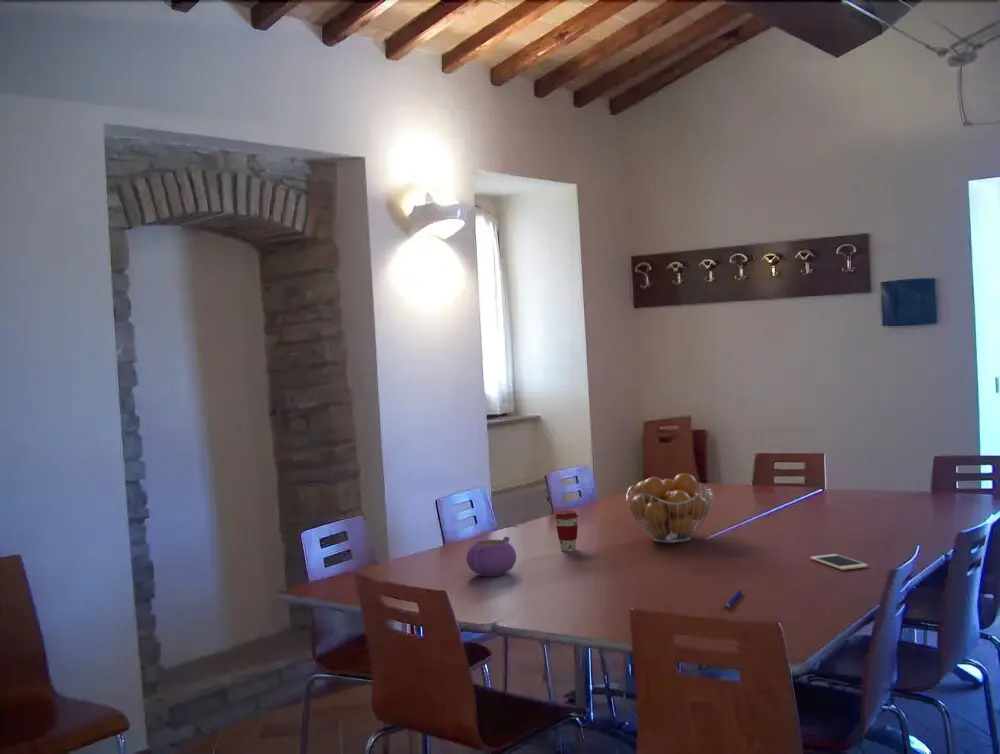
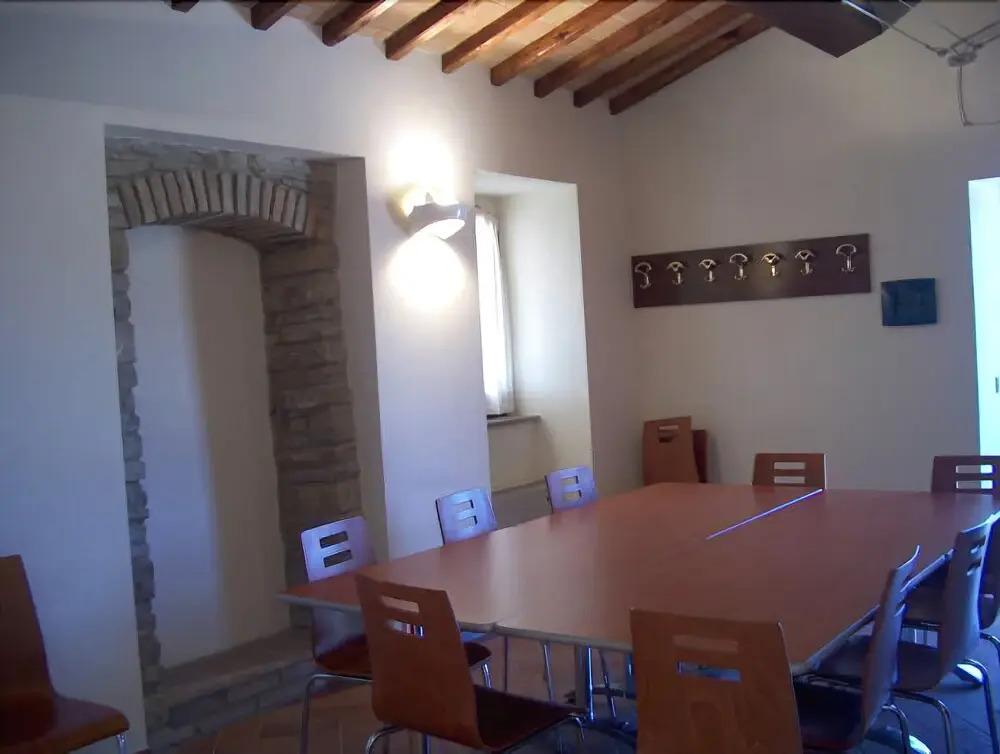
- cell phone (838, 561)
- coffee cup (567, 531)
- teapot (492, 557)
- pen (733, 599)
- fruit basket (670, 506)
